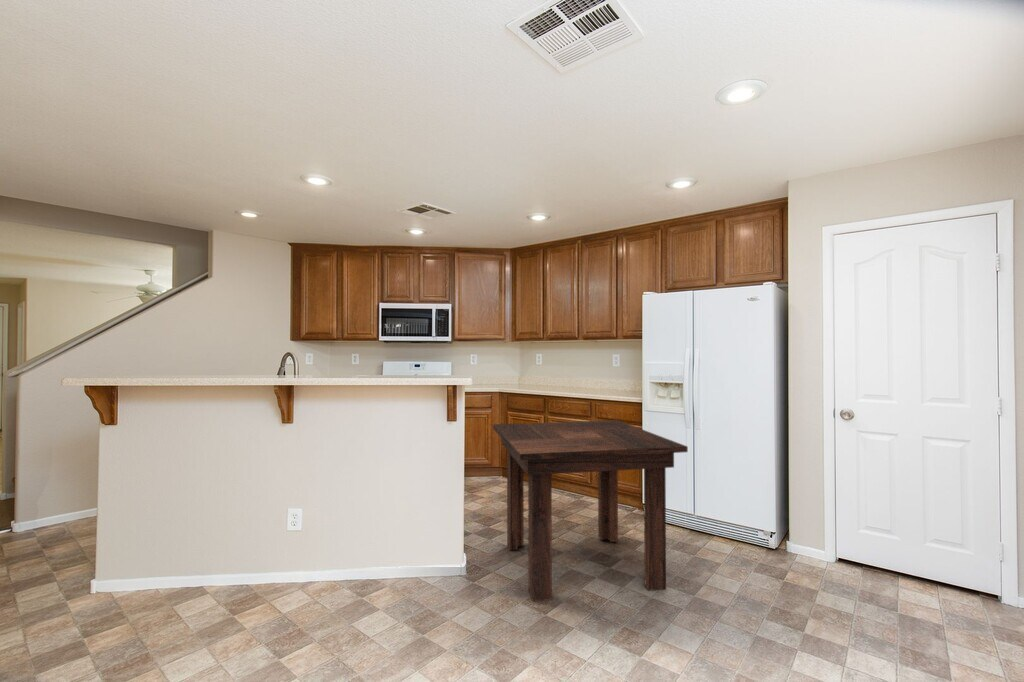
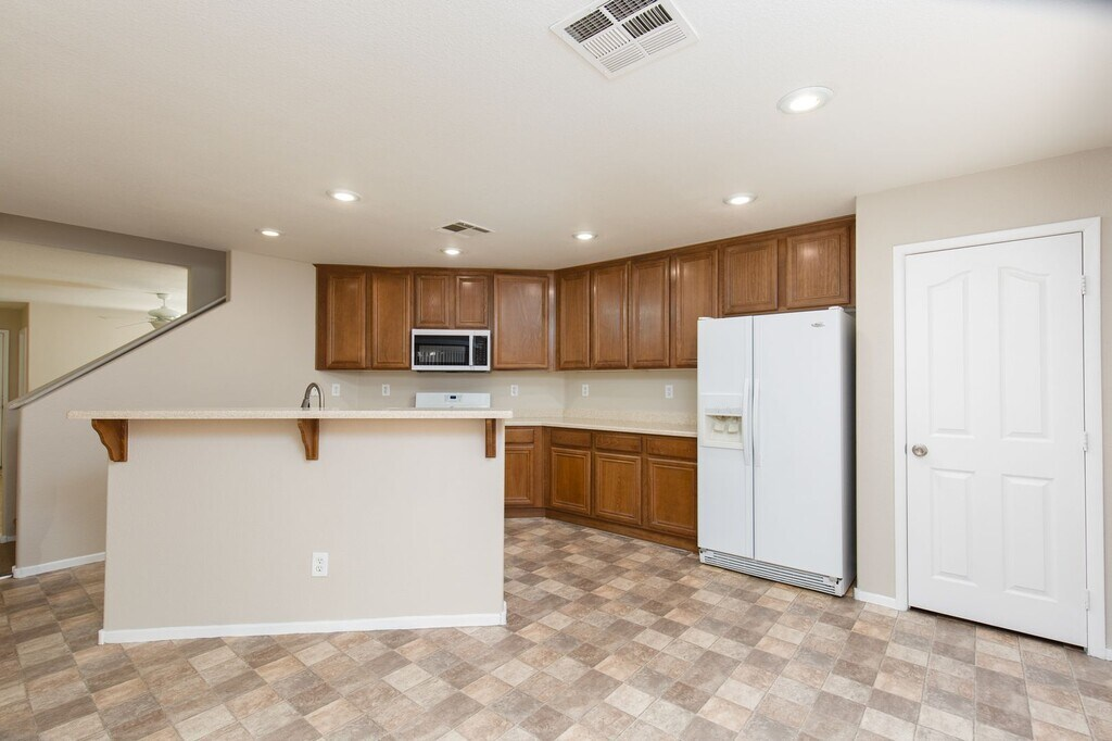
- dining table (598, 499)
